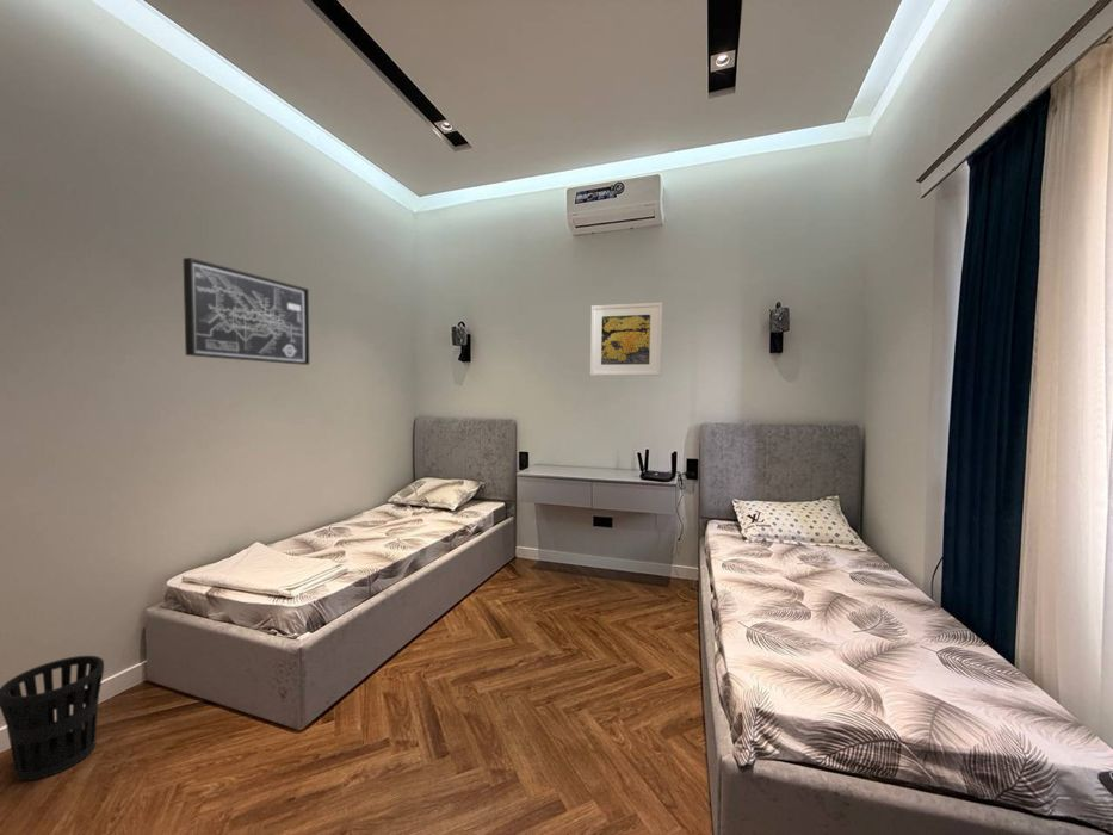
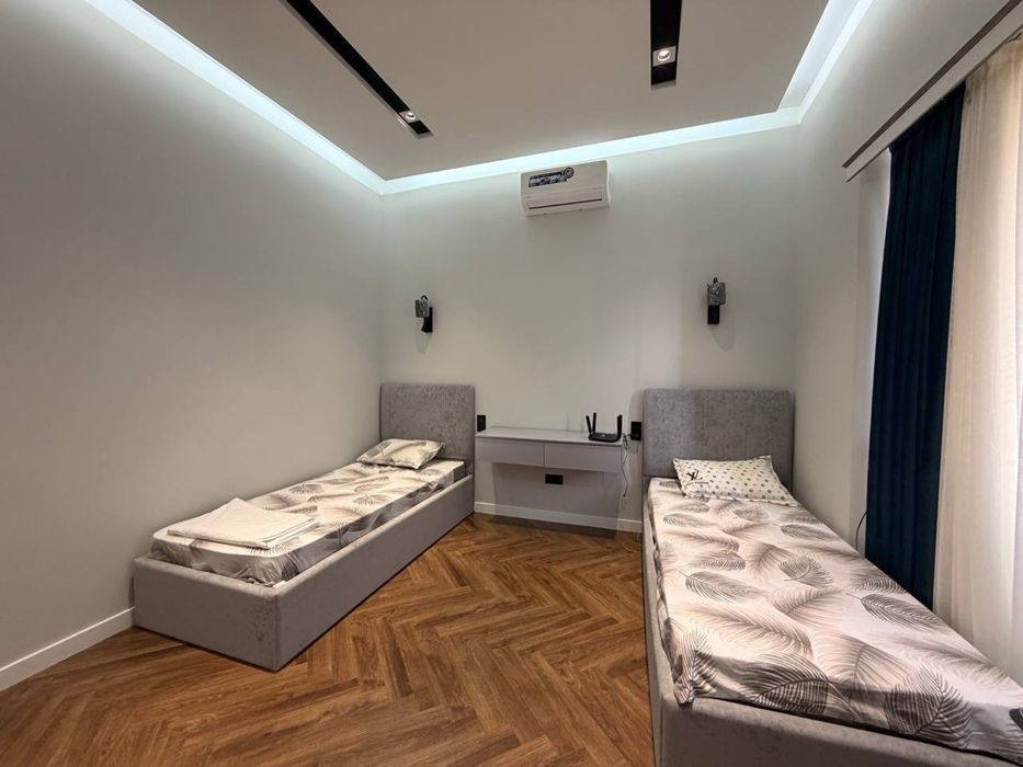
- wastebasket (54, 716)
- wall art (254, 317)
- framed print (625, 340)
